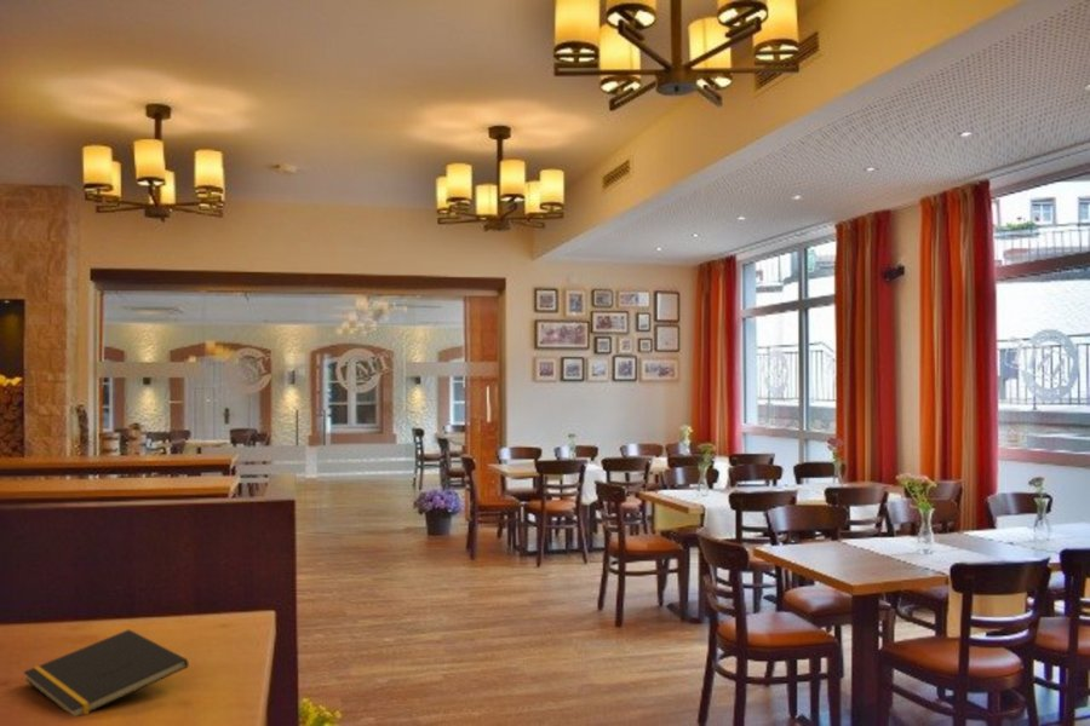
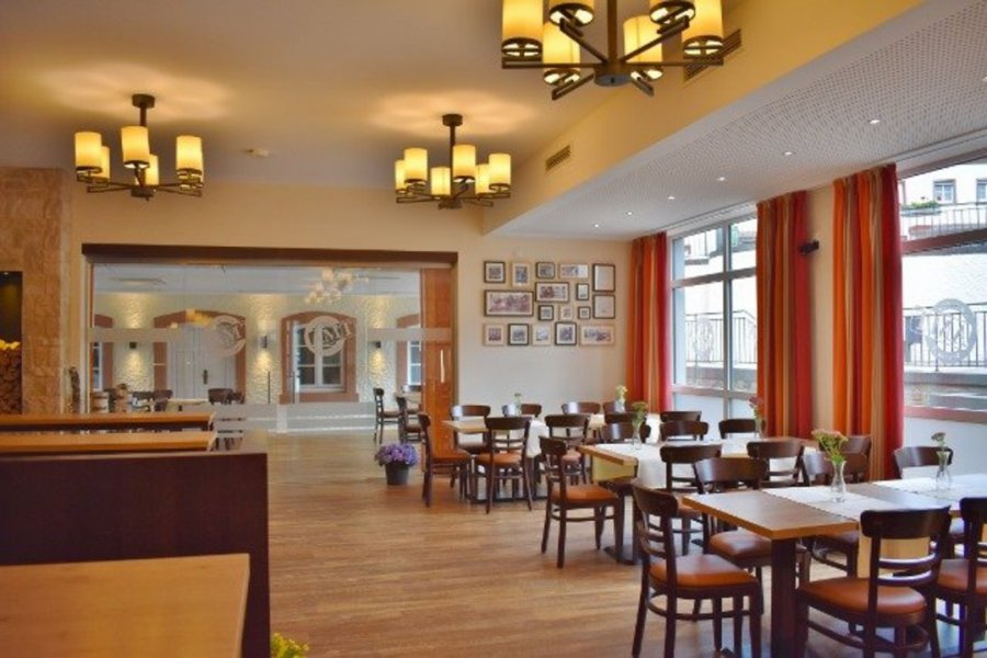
- notepad (104, 669)
